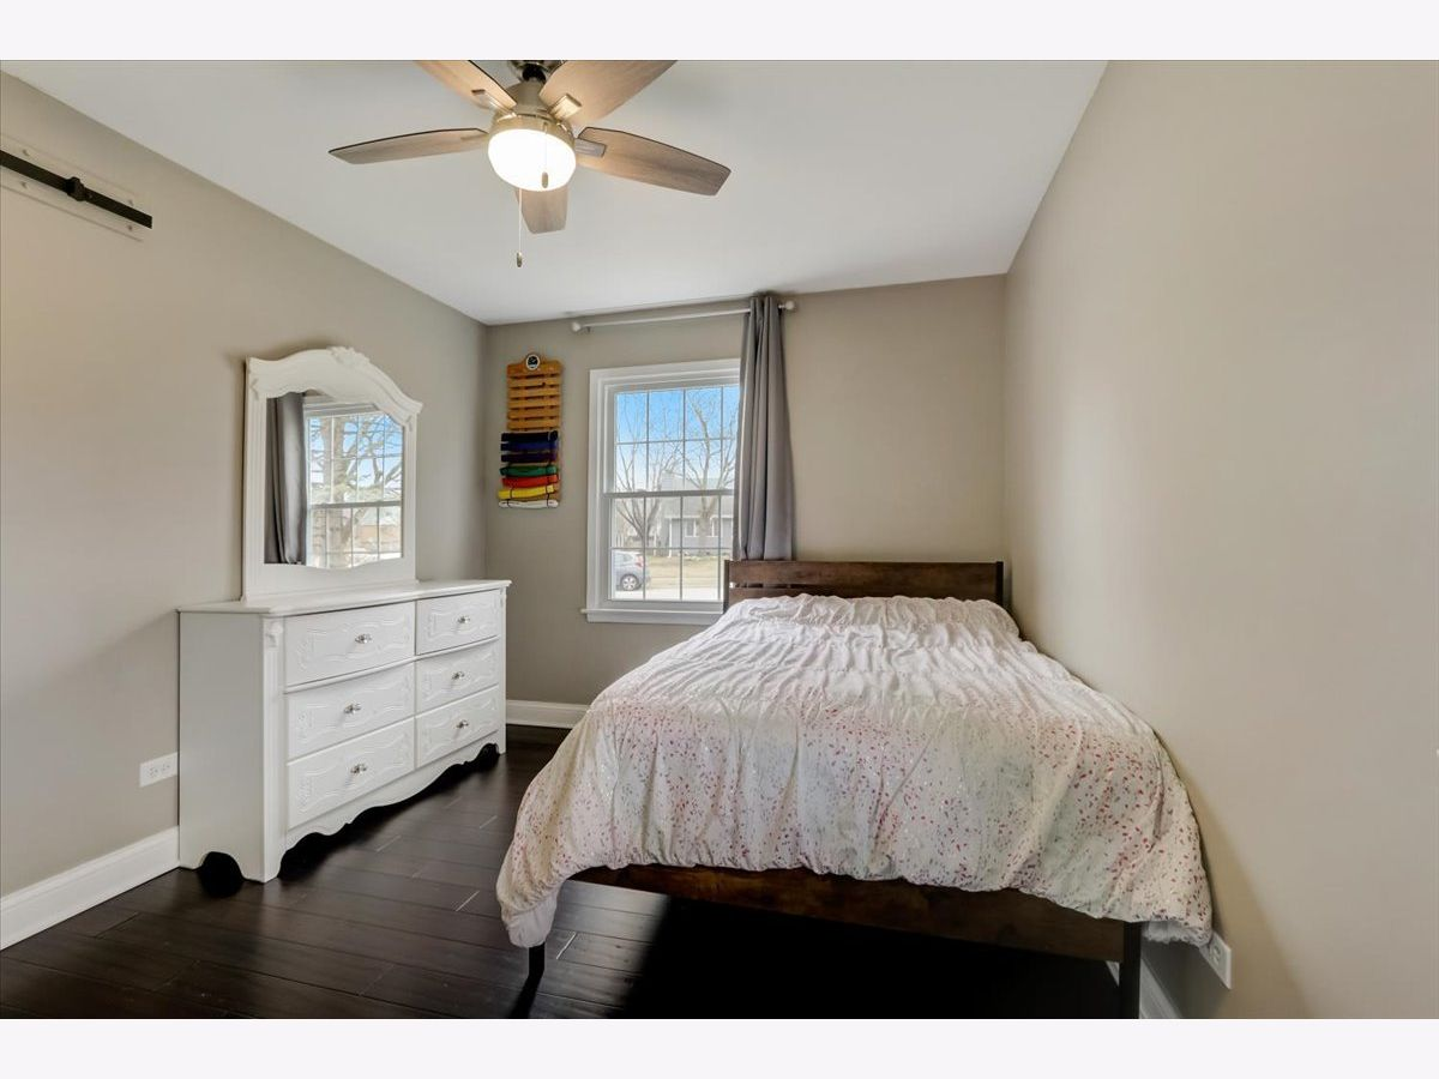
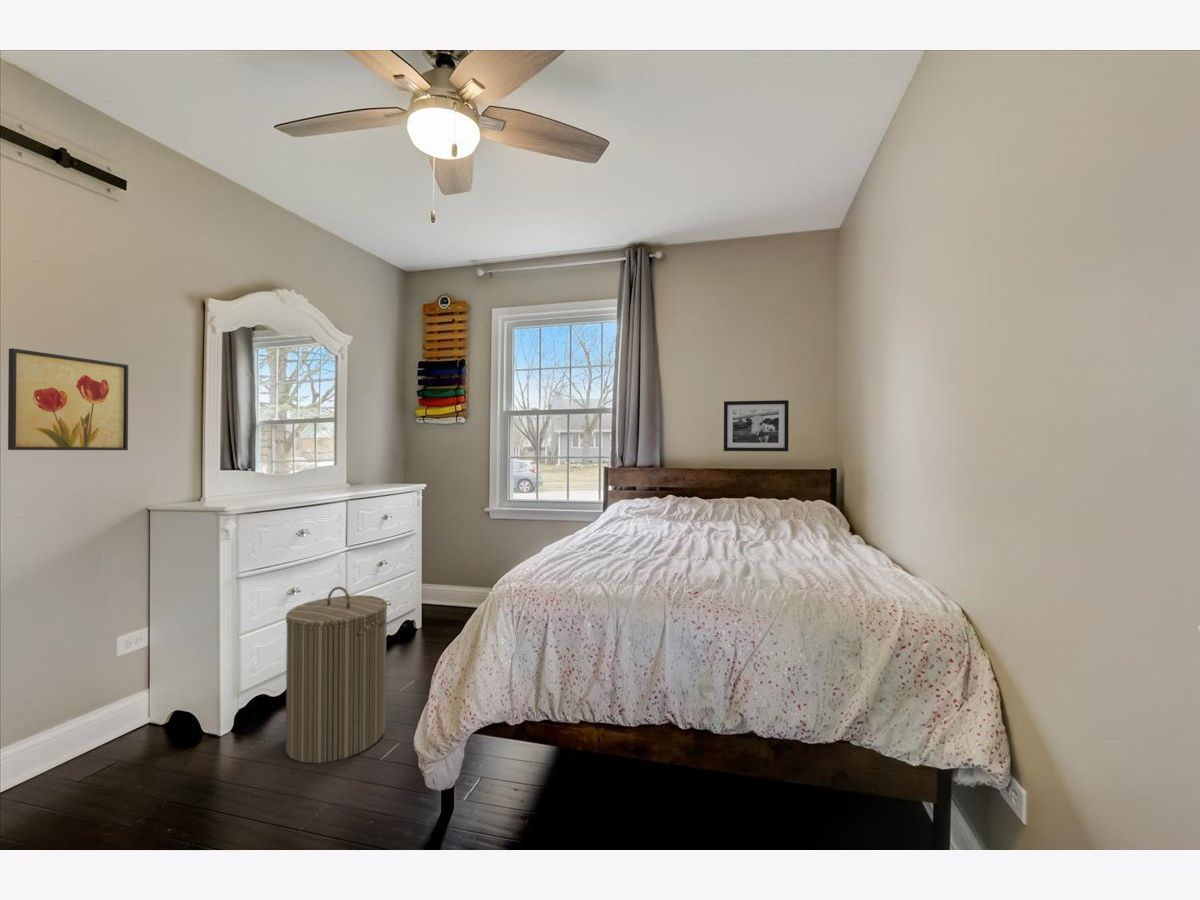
+ wall art (71, 403)
+ laundry hamper (338, 662)
+ picture frame (755, 426)
